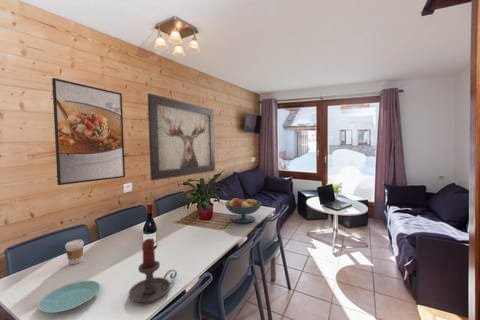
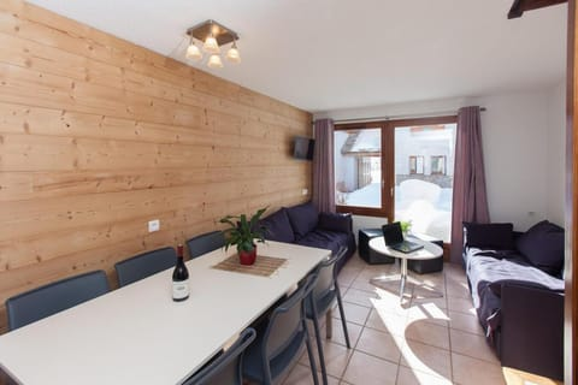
- coffee cup (74, 251)
- wall art (187, 139)
- candle holder (154, 263)
- fruit bowl (243, 208)
- plate (71, 297)
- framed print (93, 134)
